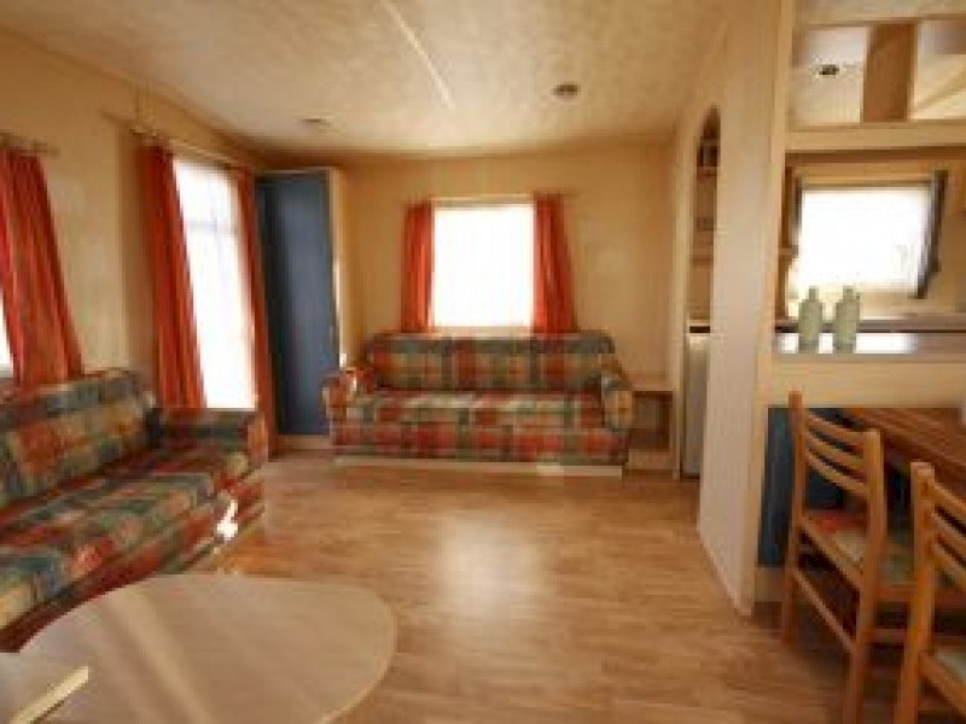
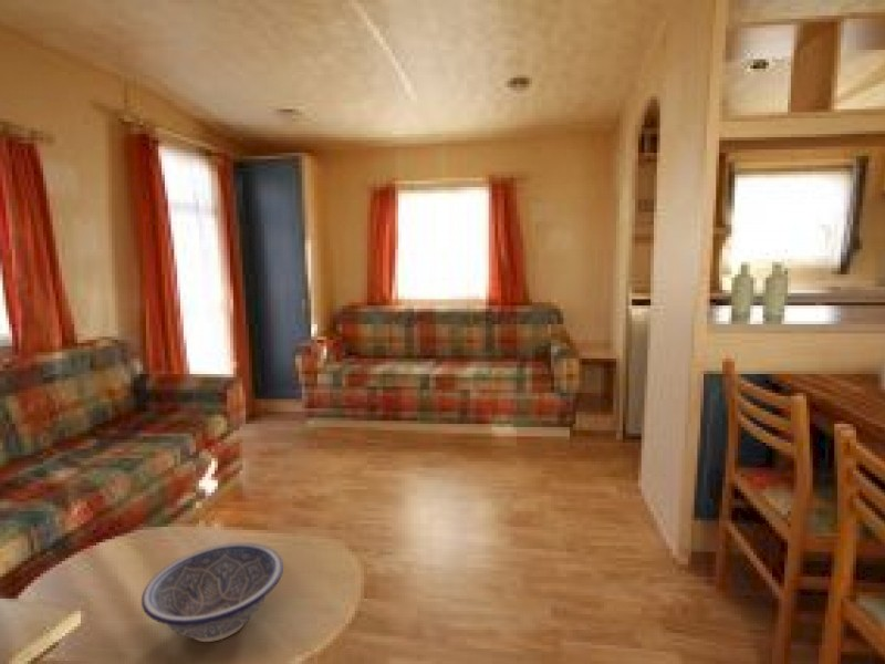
+ decorative bowl (217, 600)
